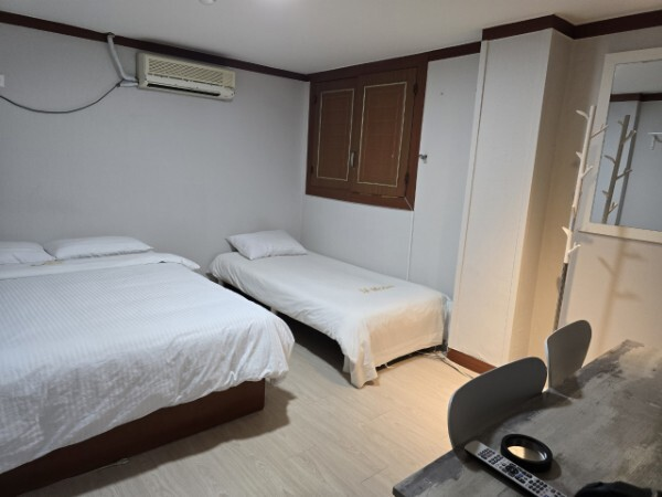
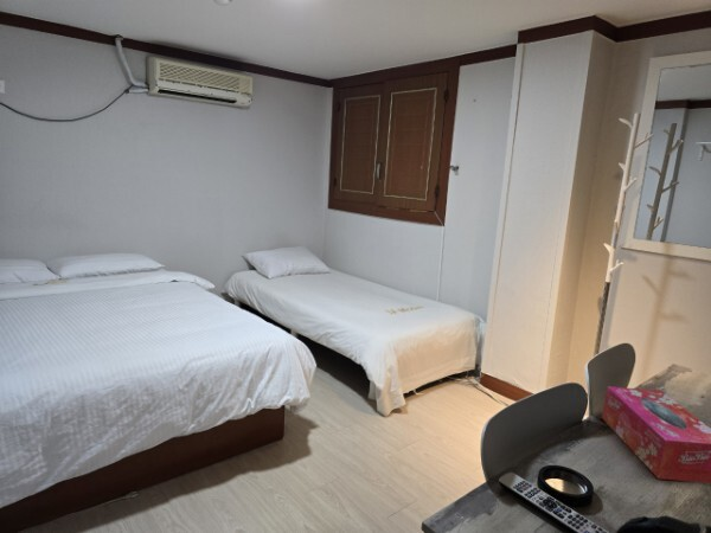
+ tissue box (659, 430)
